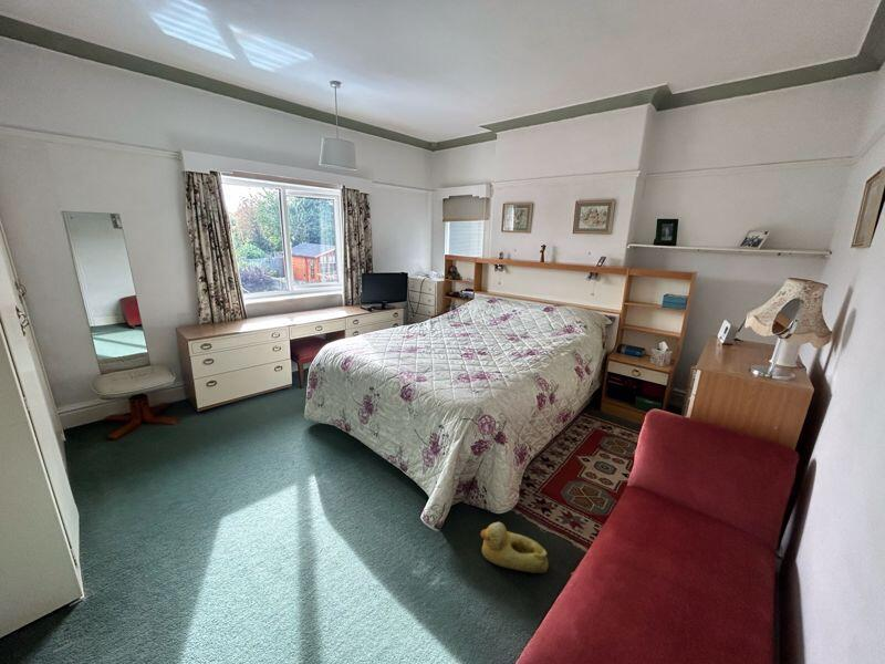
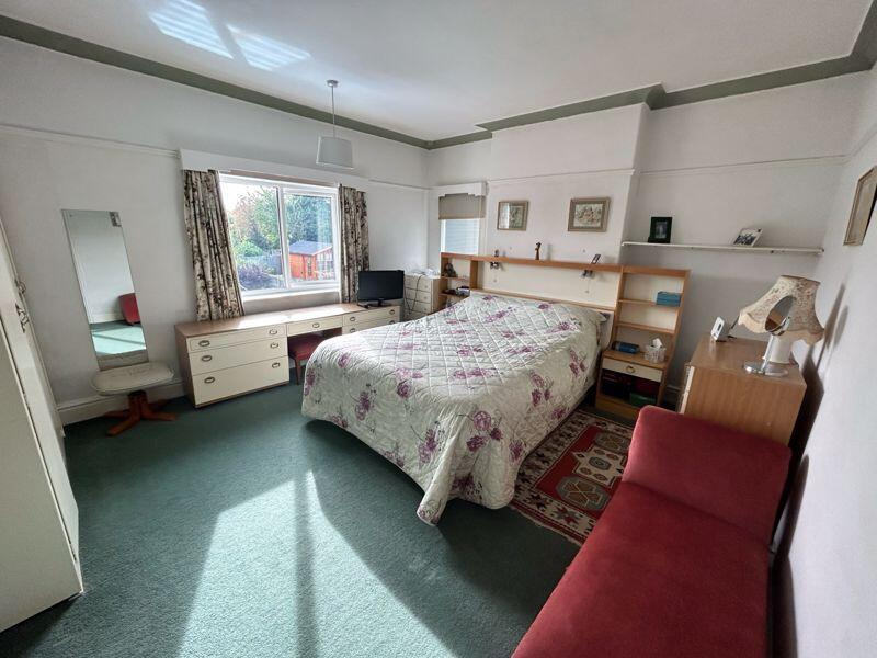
- rubber duck (513, 542)
